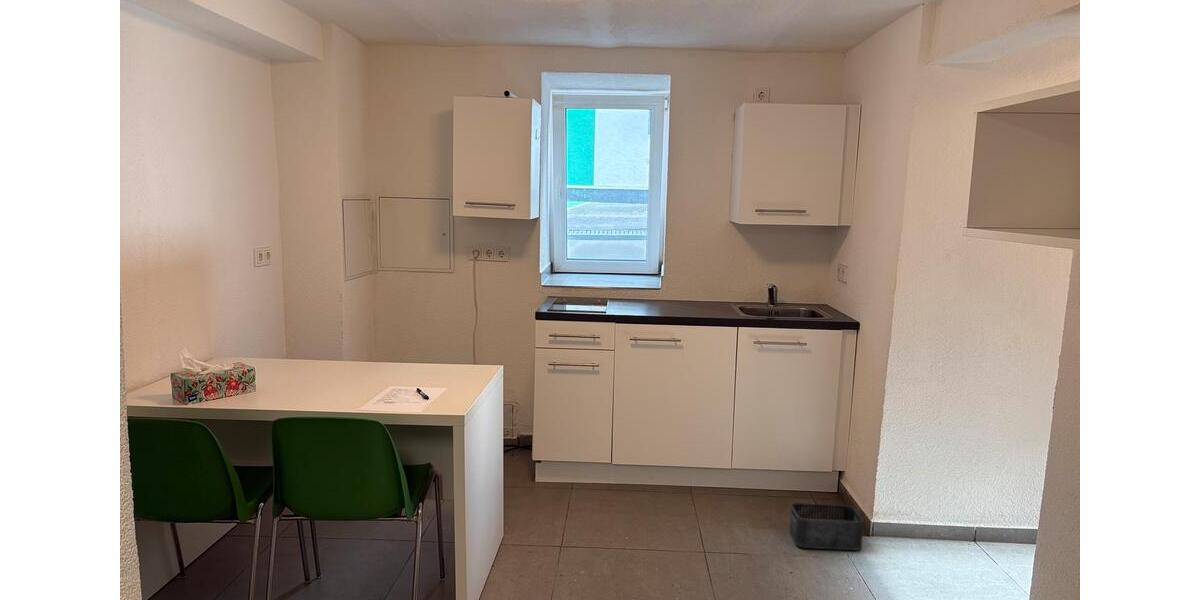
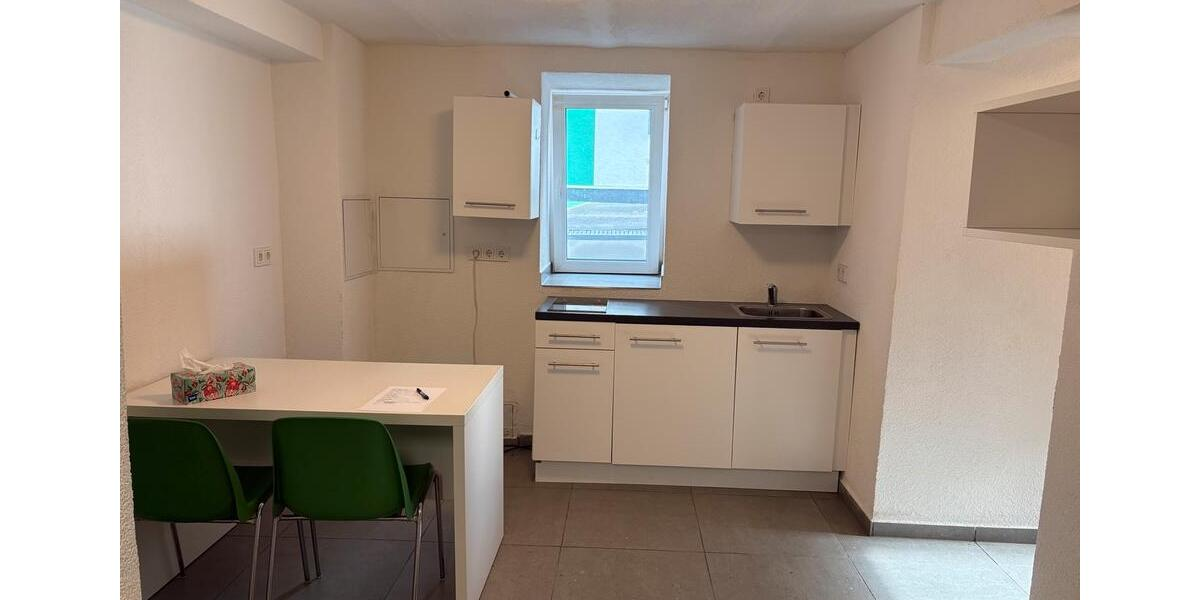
- storage bin (825, 526)
